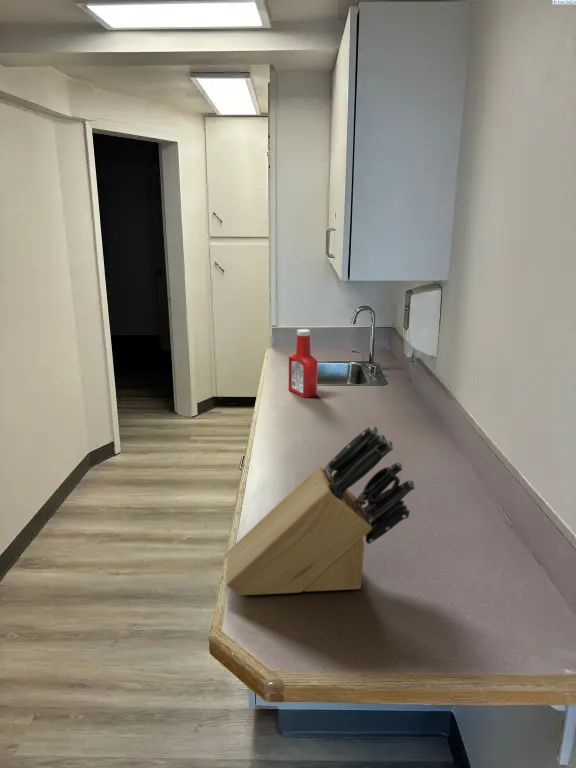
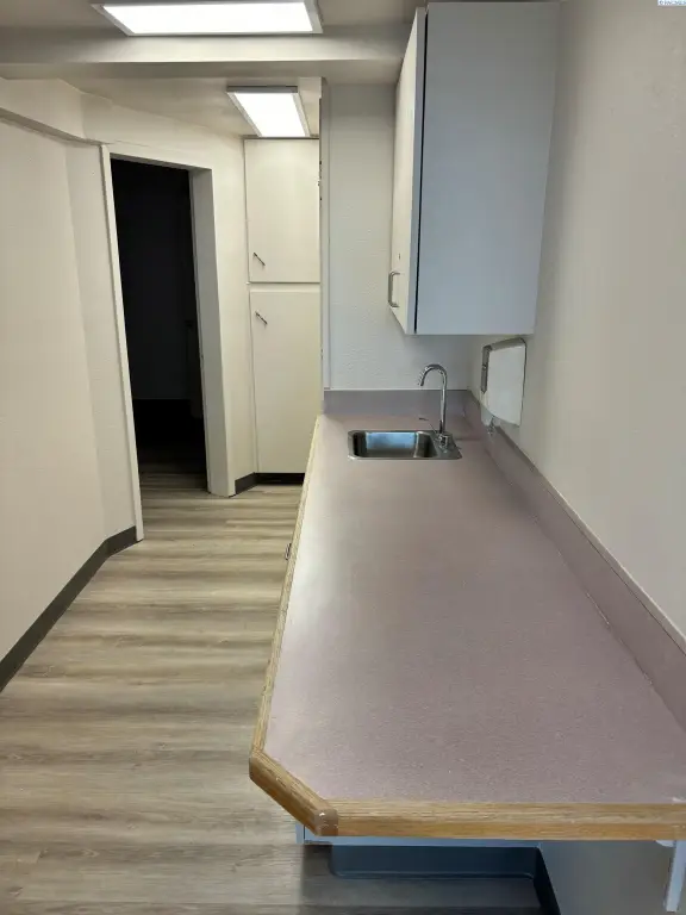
- soap bottle (303, 361)
- knife block (317, 507)
